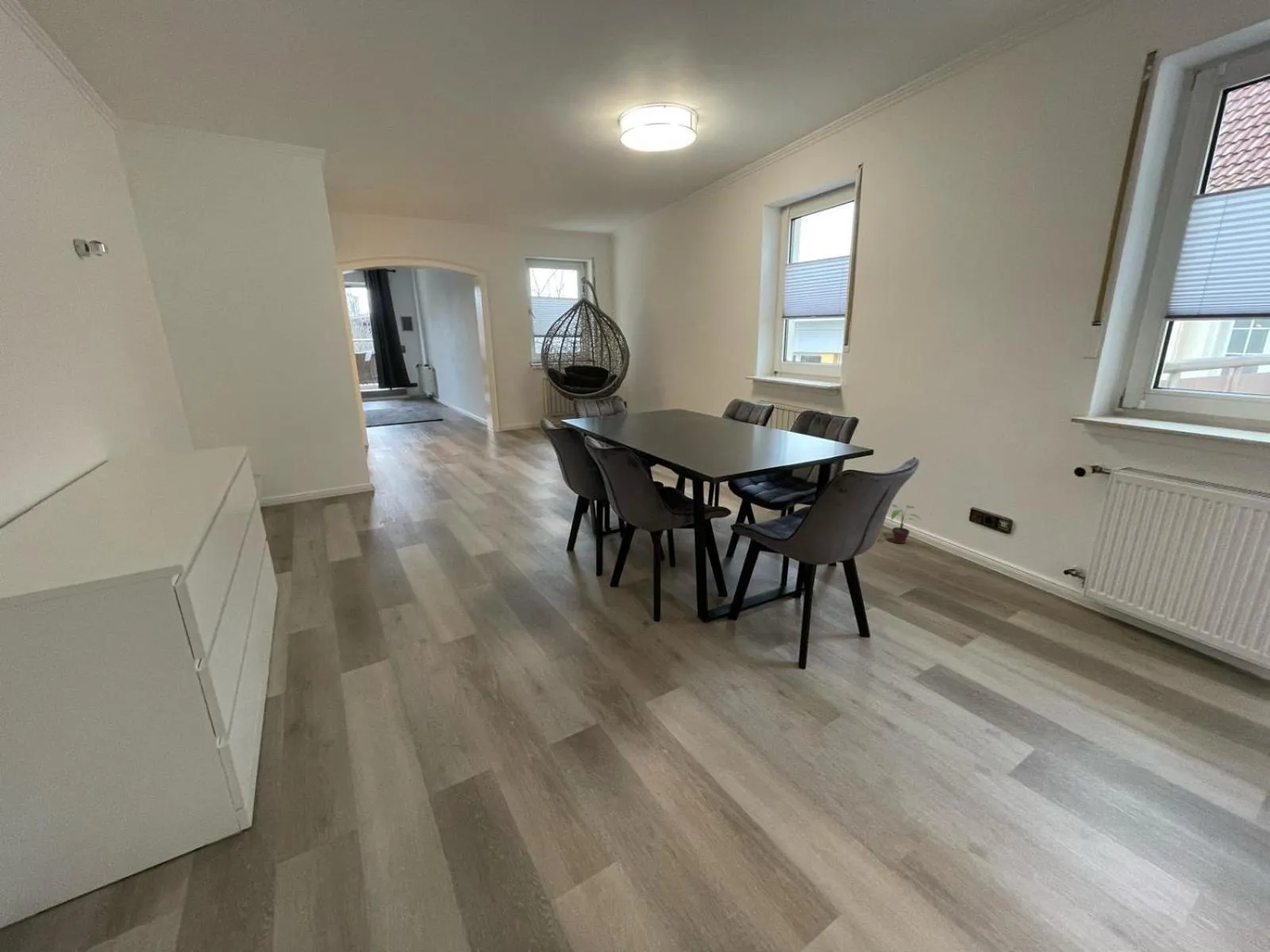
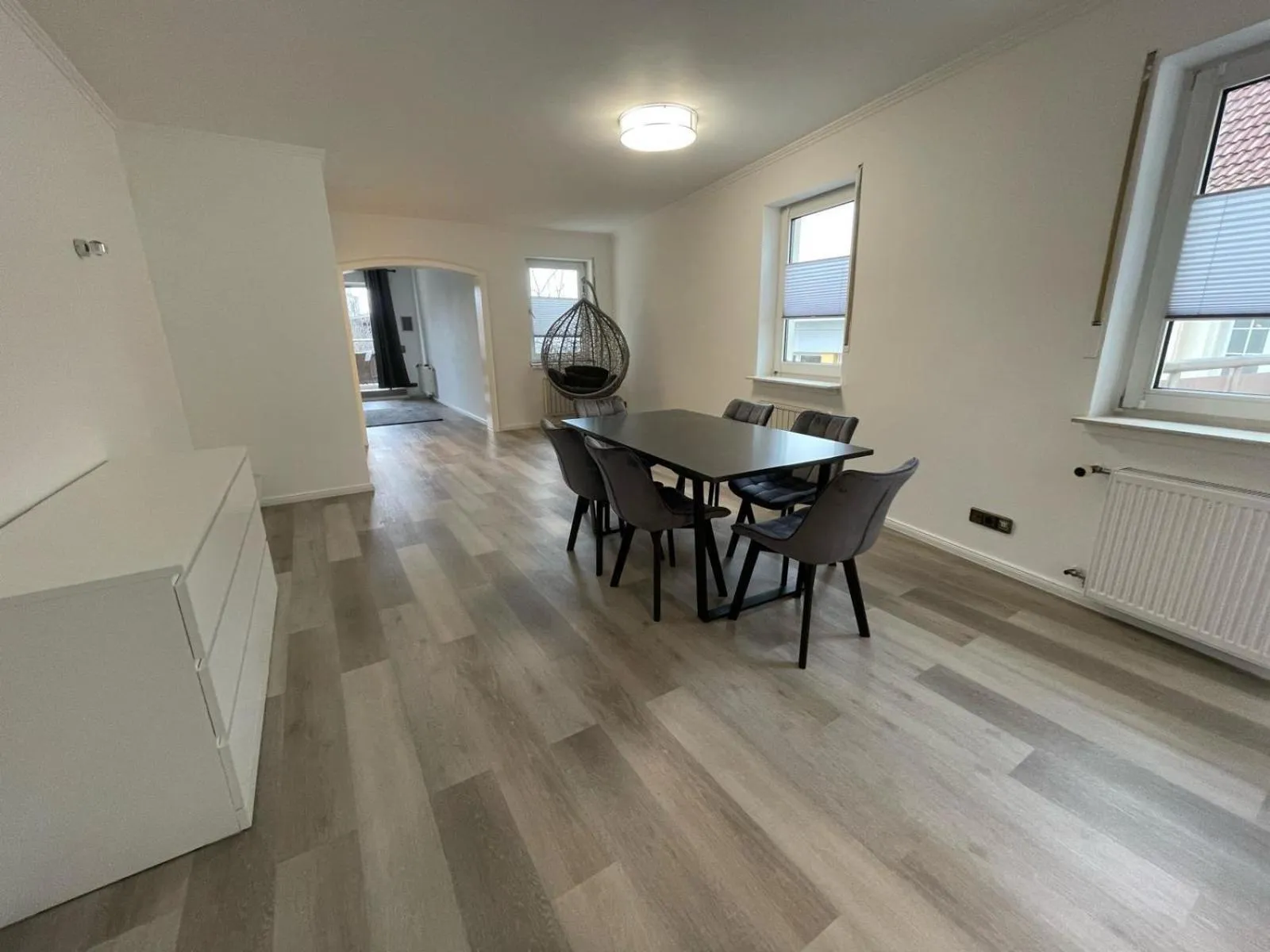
- potted plant (901, 524)
